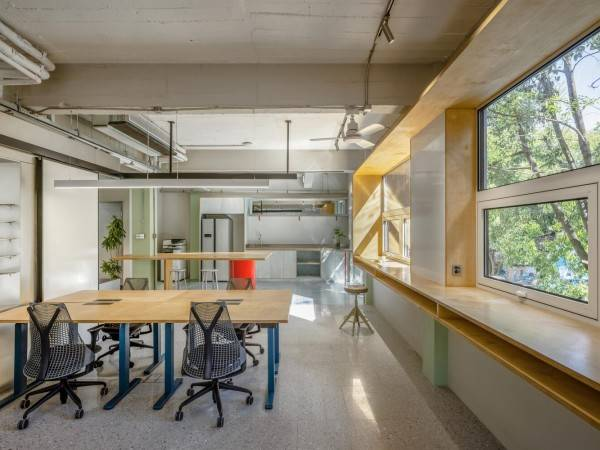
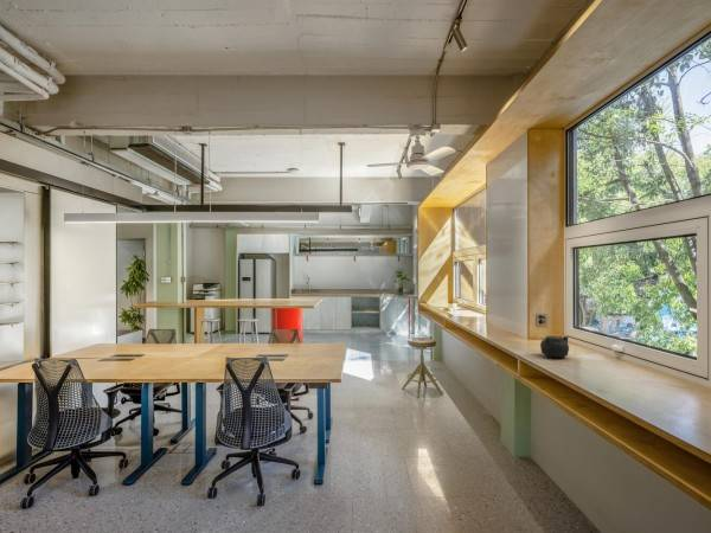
+ teapot (556, 346)
